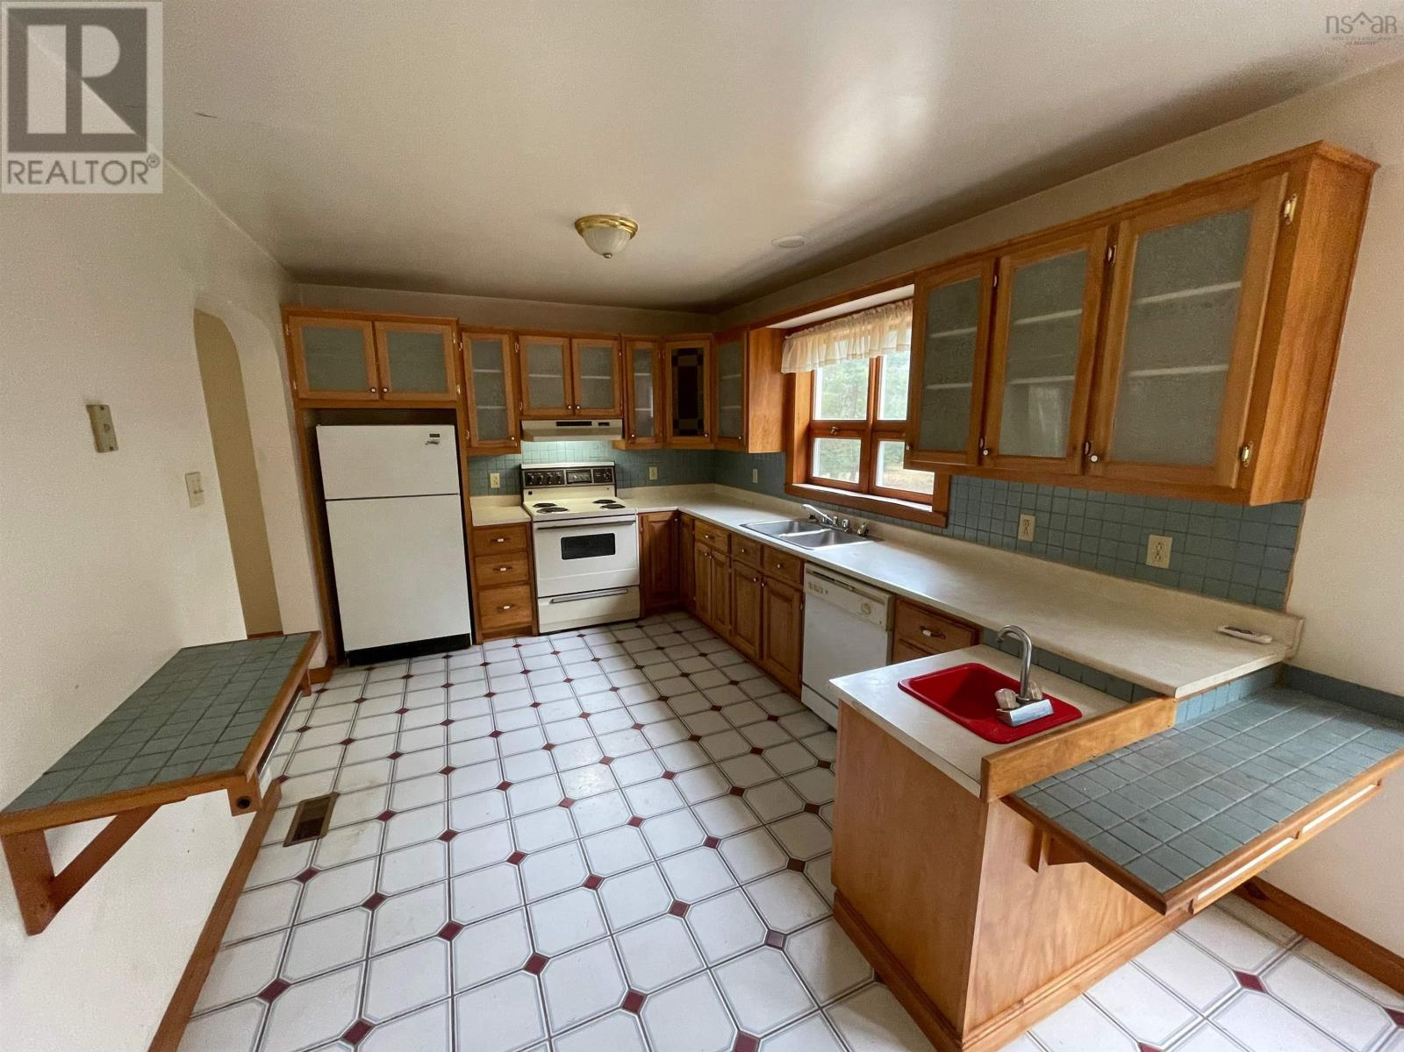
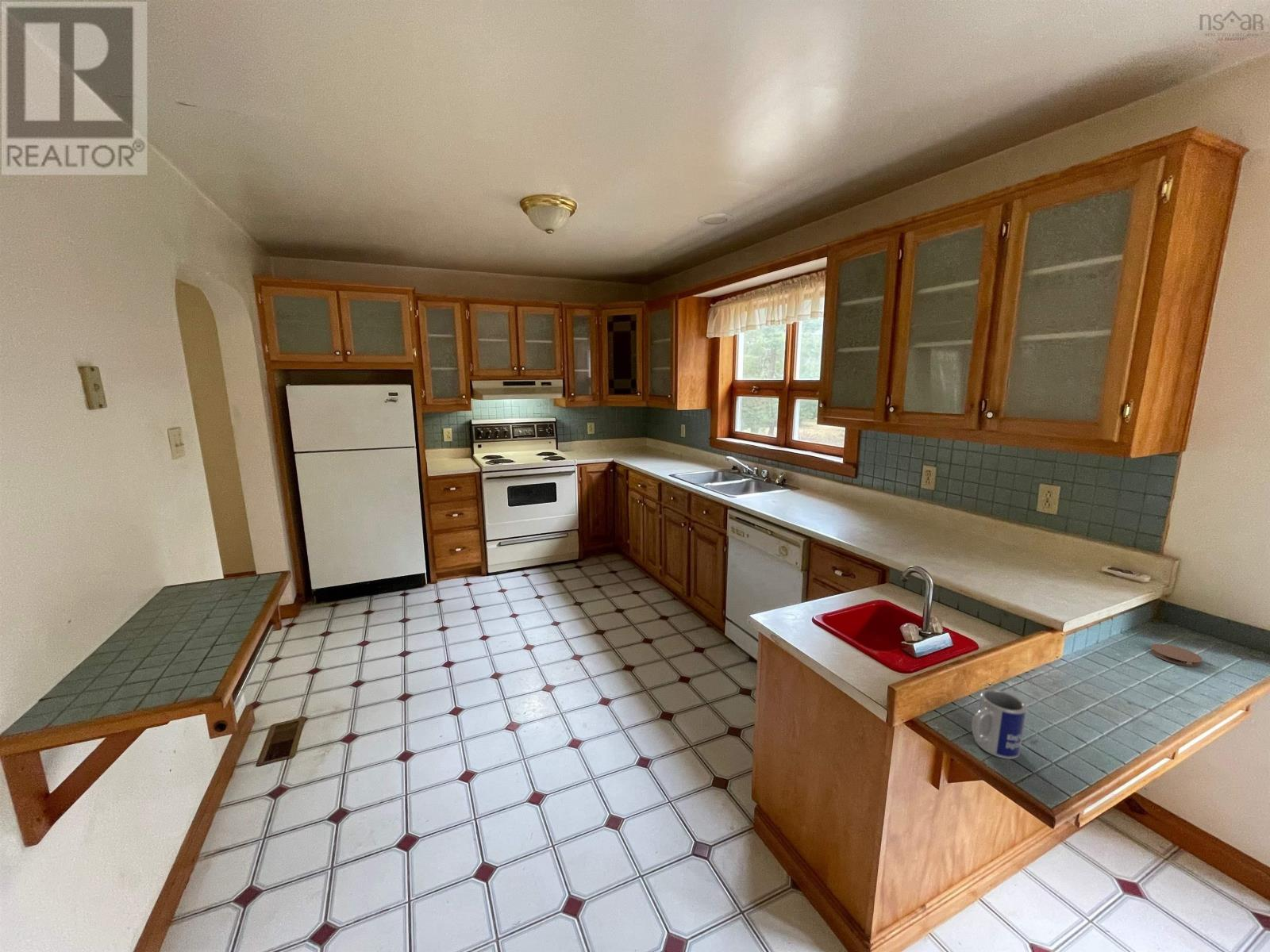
+ coaster (1176, 654)
+ mug (993, 725)
